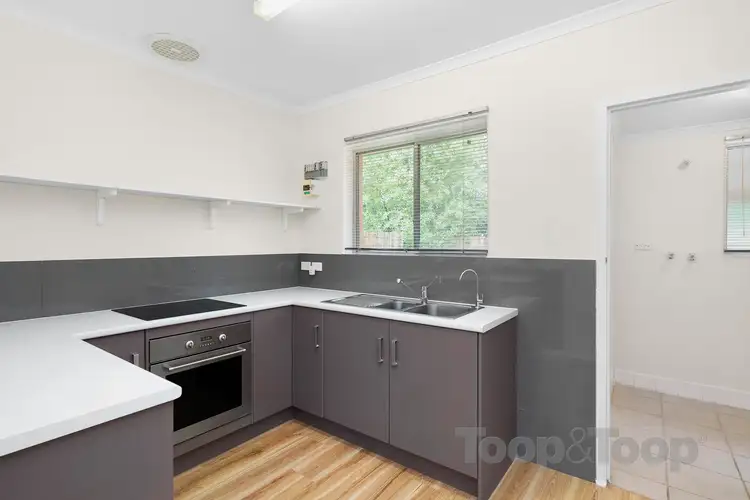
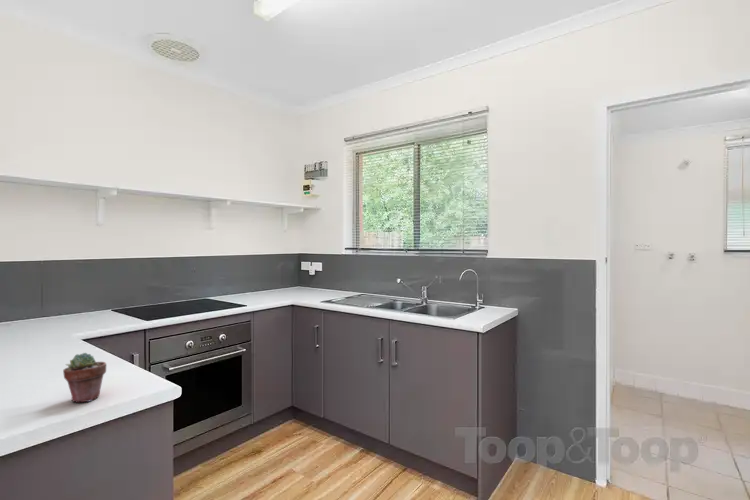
+ potted succulent (85, 375)
